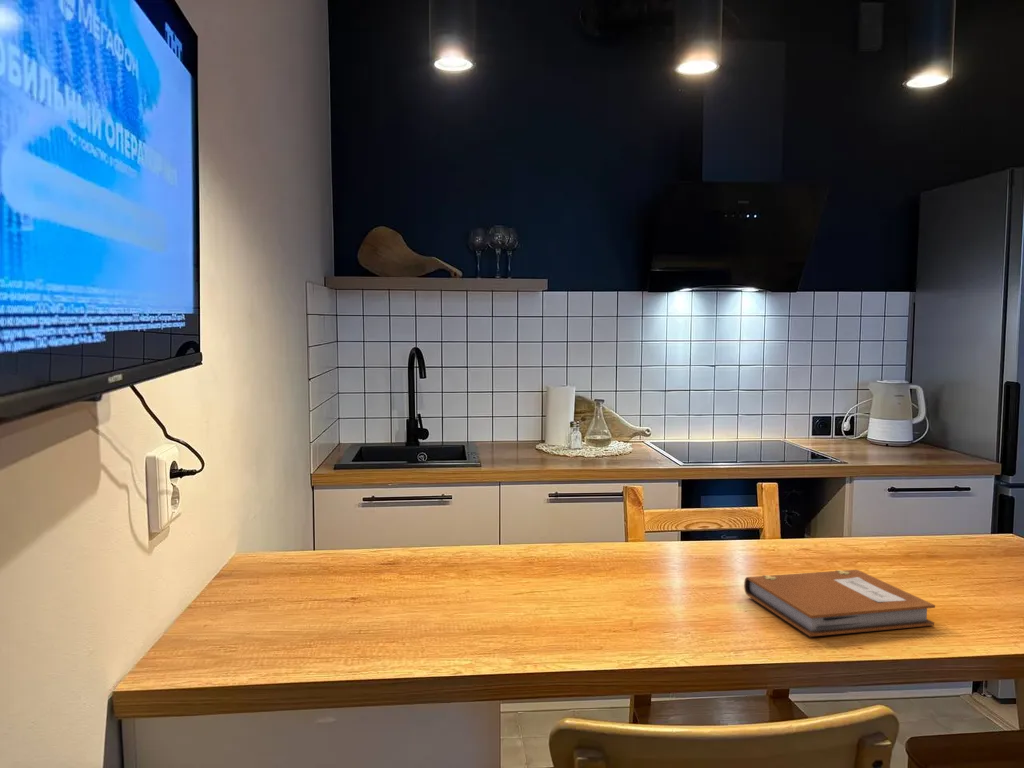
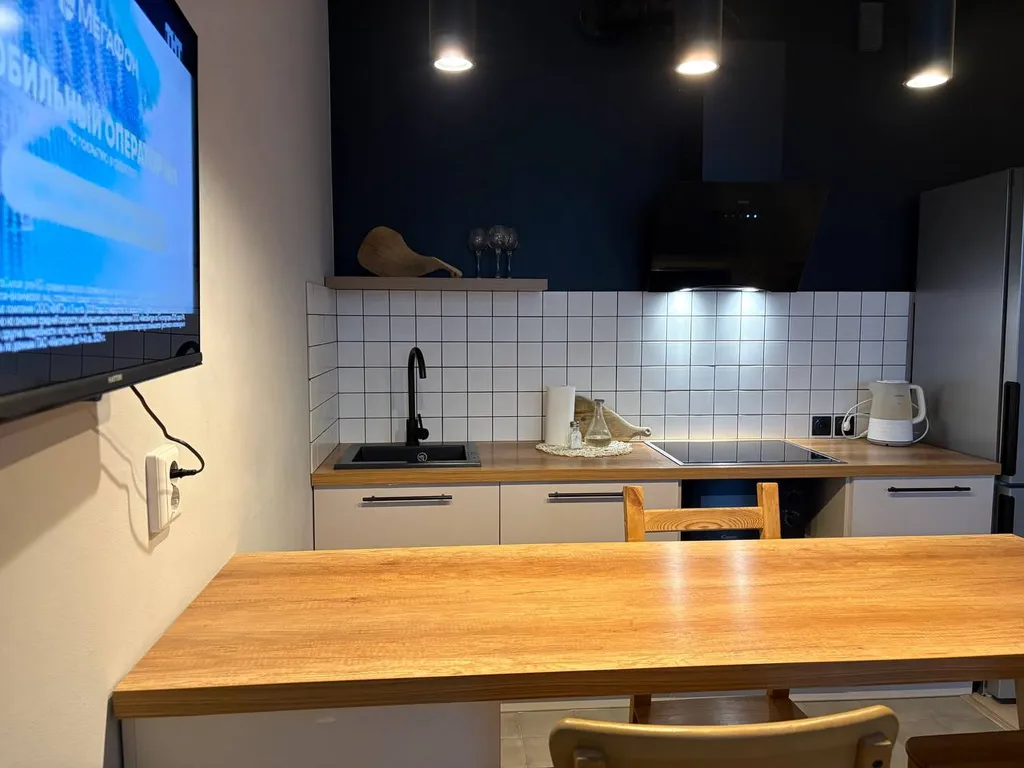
- notebook (837, 598)
